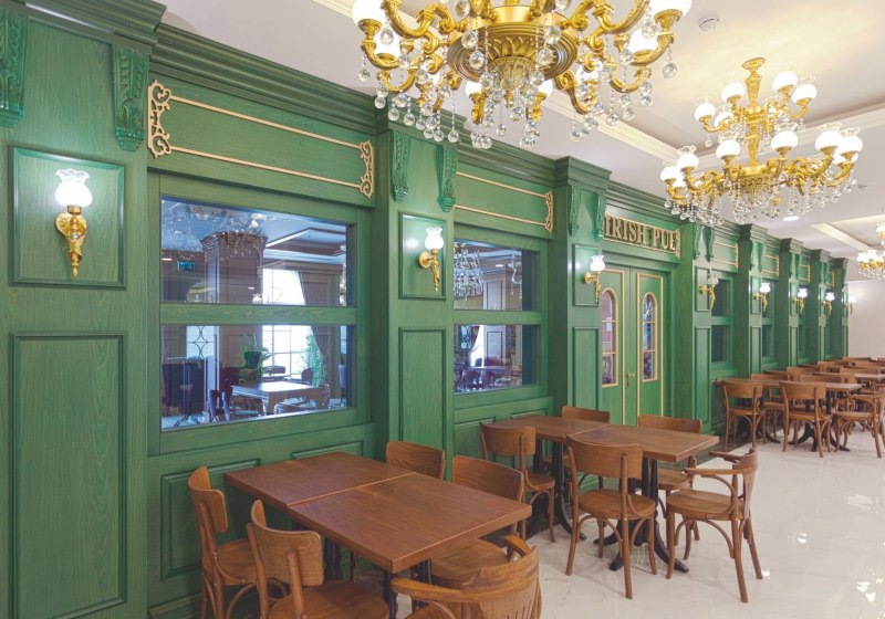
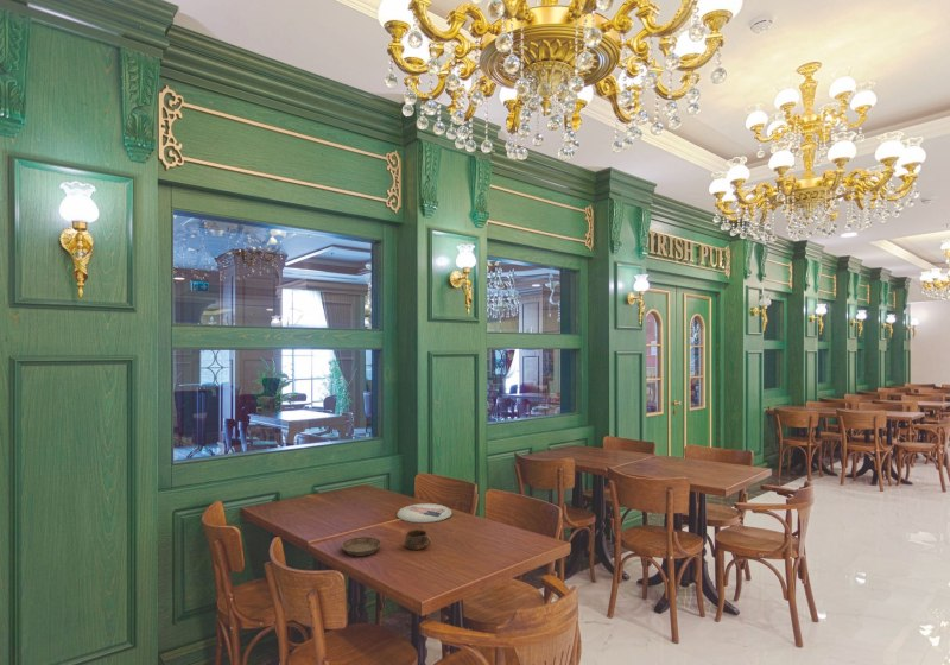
+ cup (418, 540)
+ saucer (361, 546)
+ plate (424, 512)
